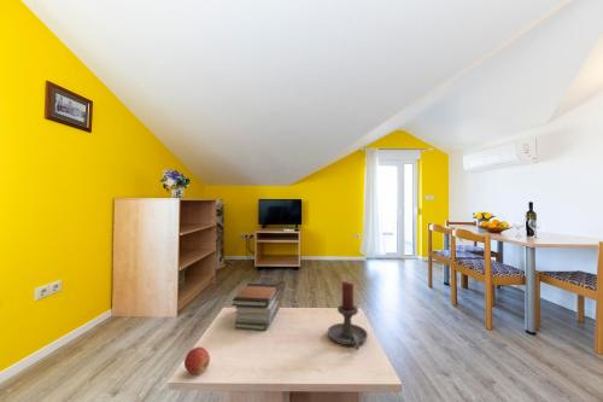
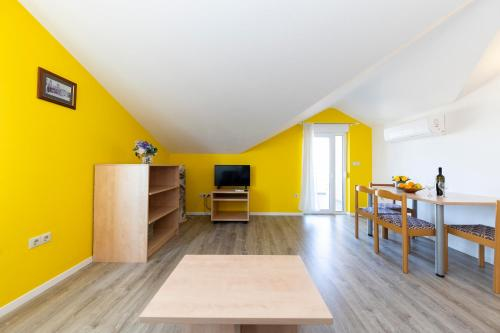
- apple (197, 360)
- book stack (257, 304)
- candle holder (349, 311)
